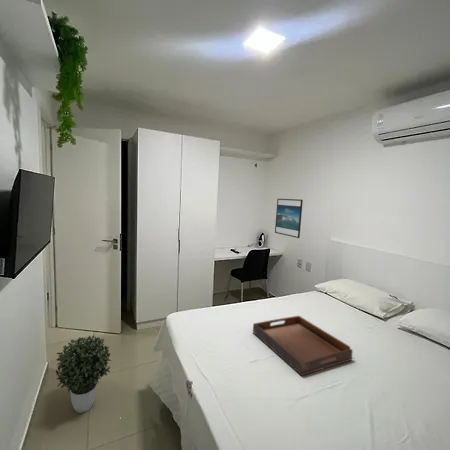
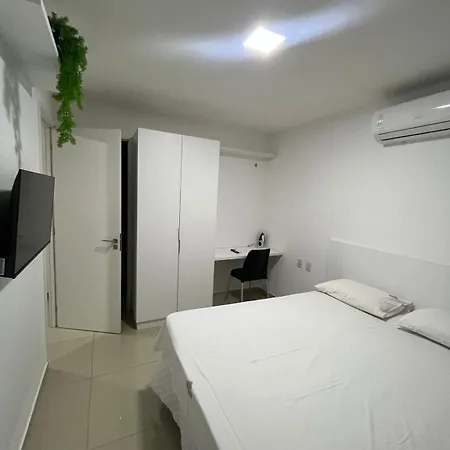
- serving tray (299, 340)
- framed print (287, 217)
- potted plant (84, 373)
